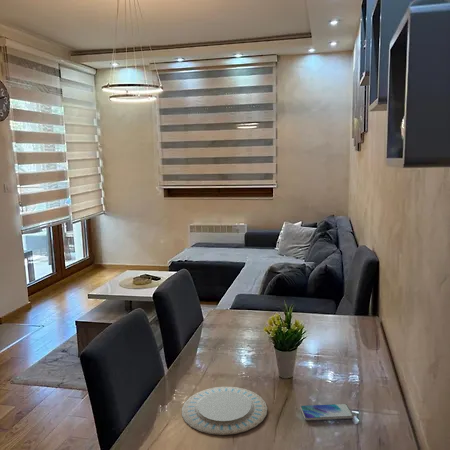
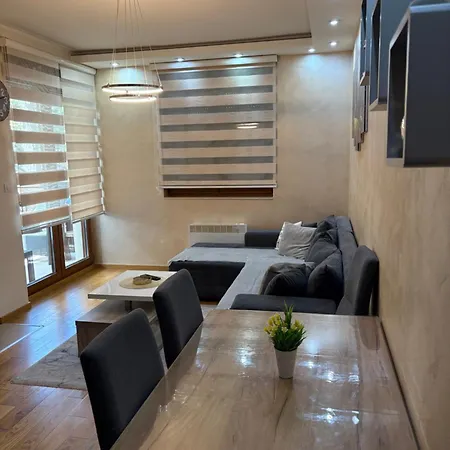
- chinaware (224, 407)
- smartphone (326, 411)
